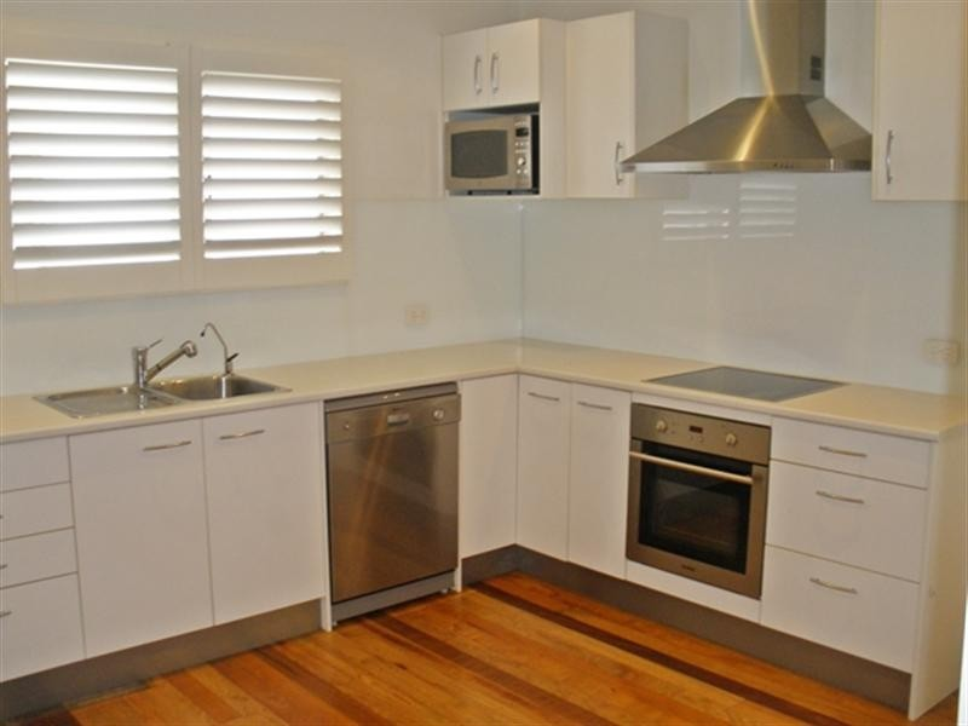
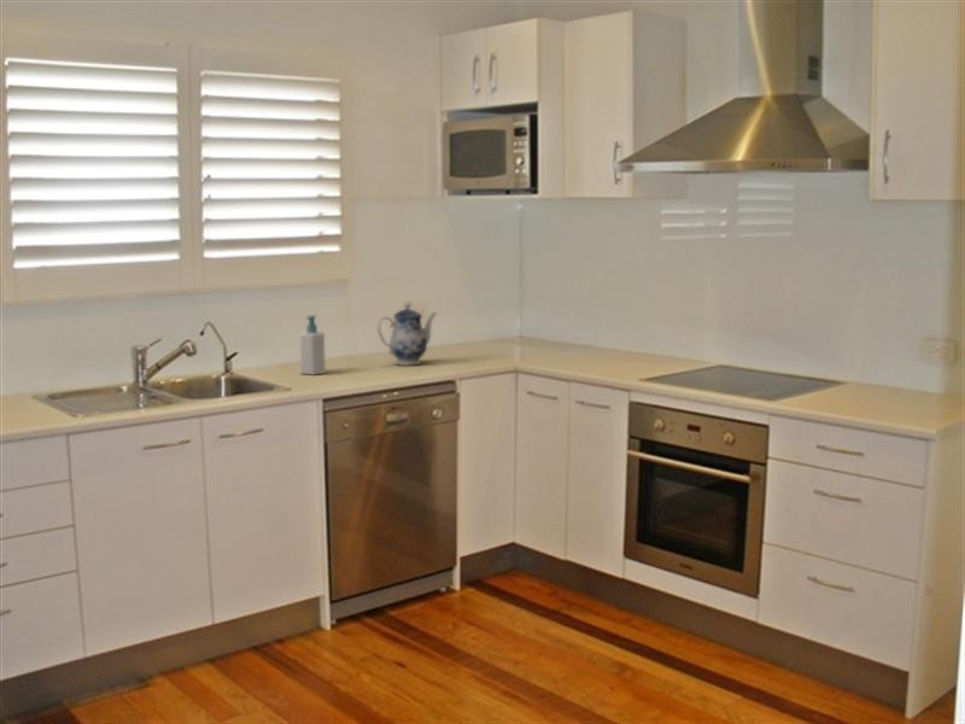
+ soap bottle (311, 344)
+ teapot (408, 332)
